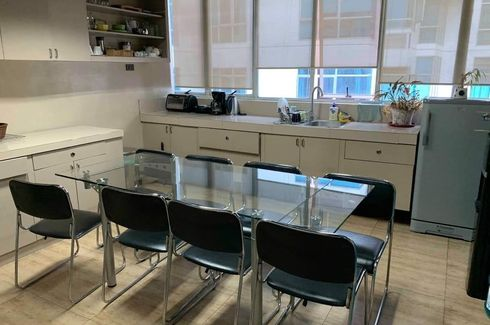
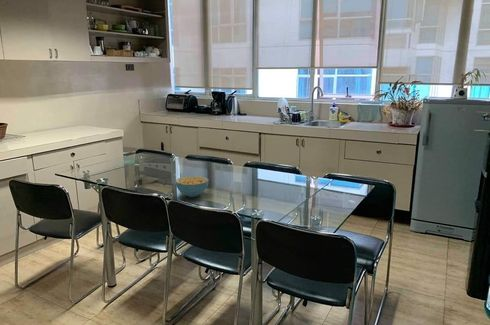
+ cereal bowl (192, 187)
